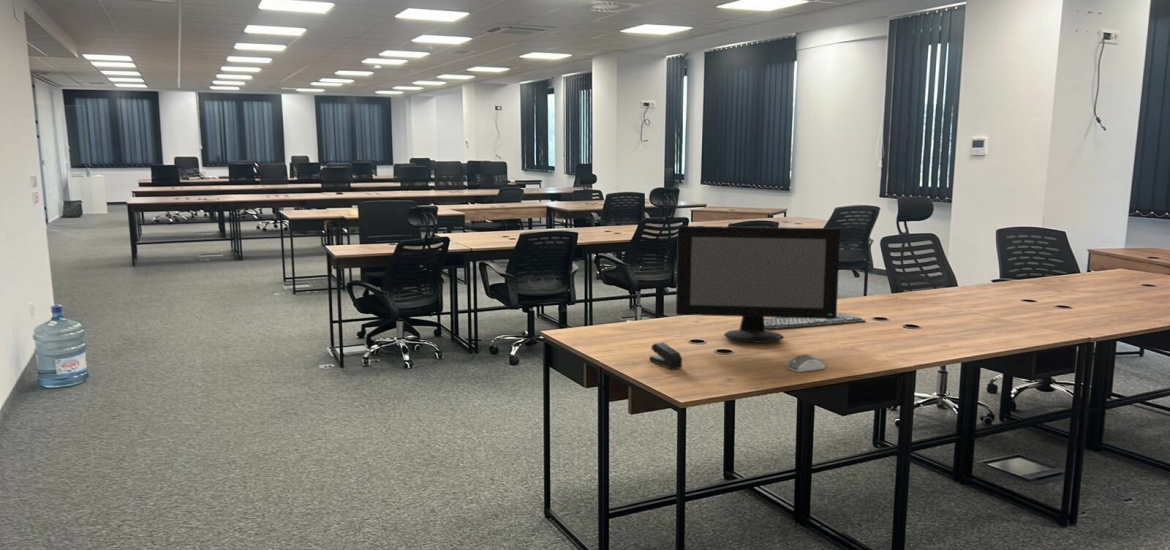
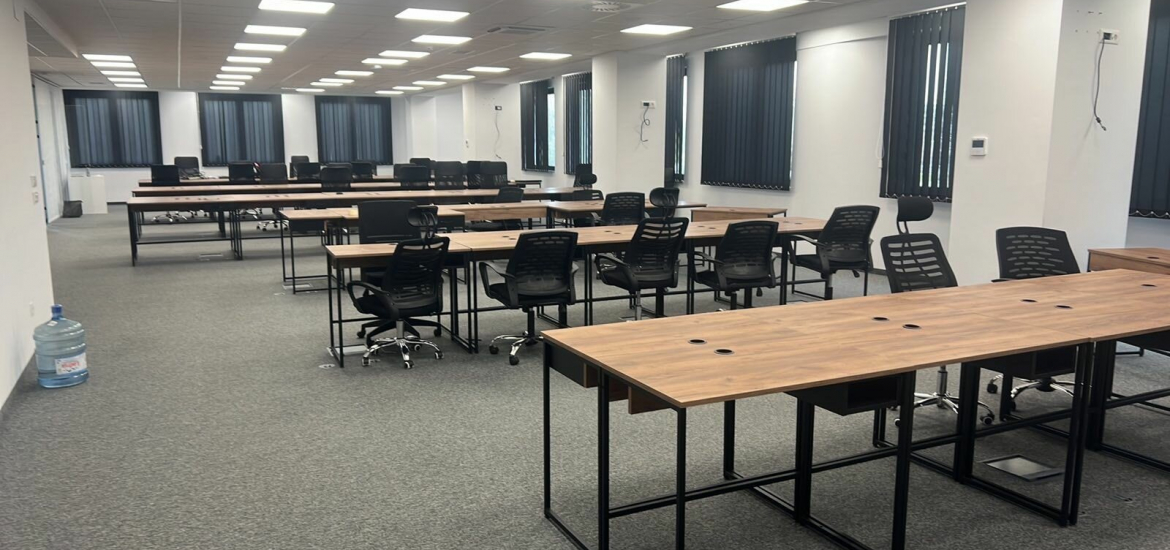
- computer monitor (755, 283)
- computer mouse (806, 361)
- keyboard (805, 319)
- stapler (665, 354)
